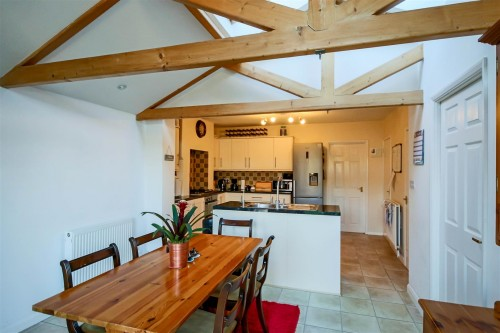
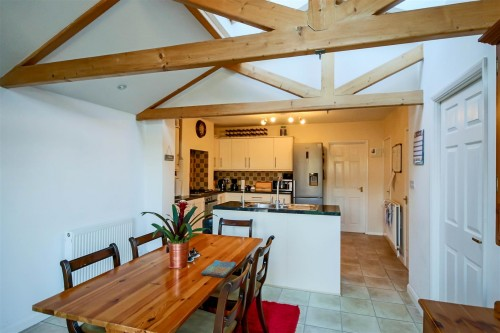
+ dish towel (219, 268)
